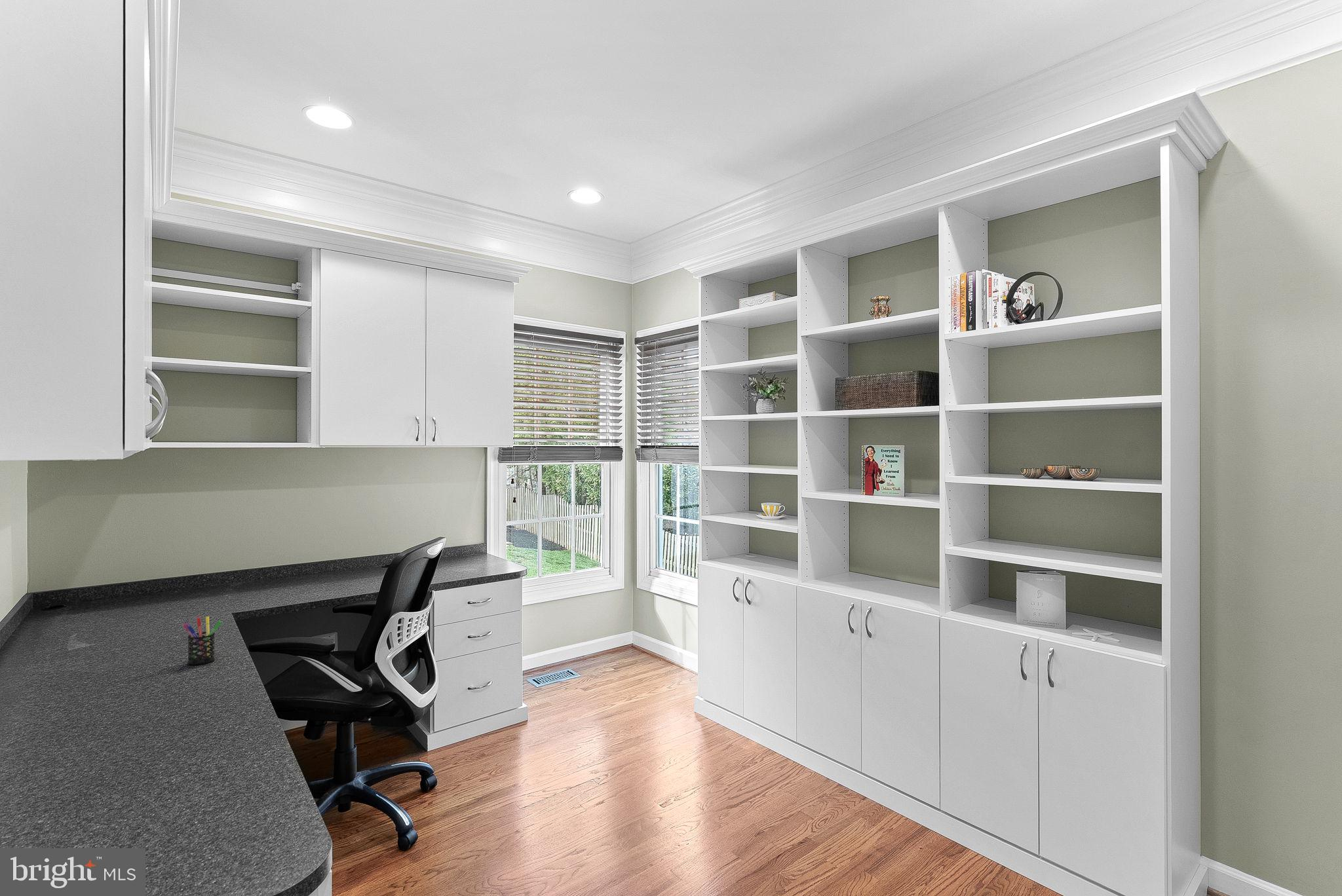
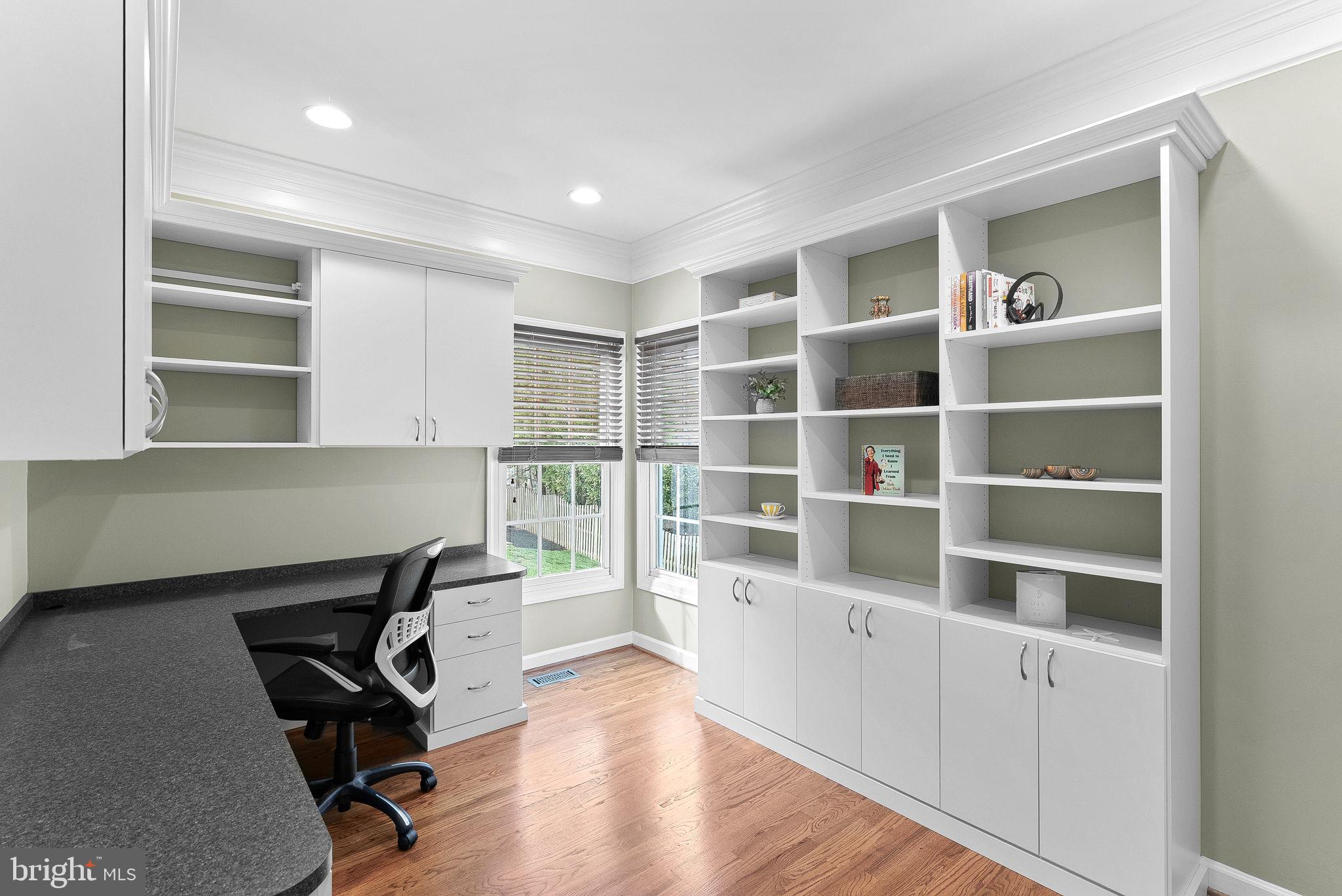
- pen holder (204, 638)
